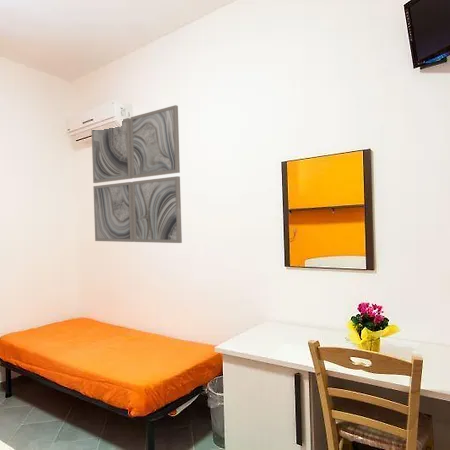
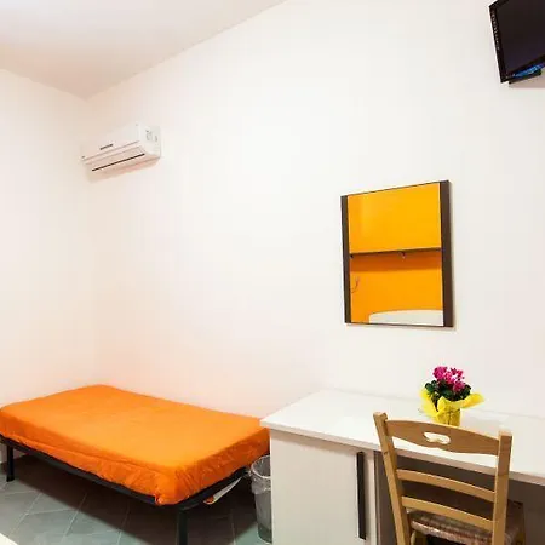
- wall art (133, 181)
